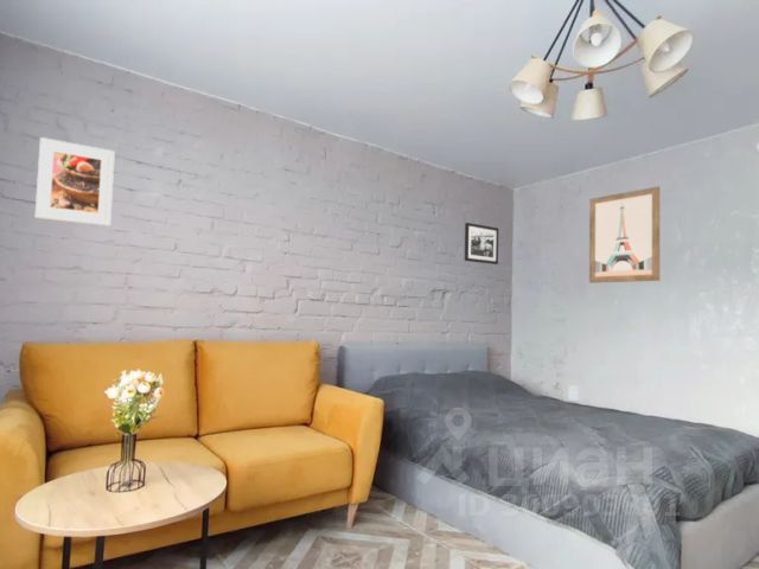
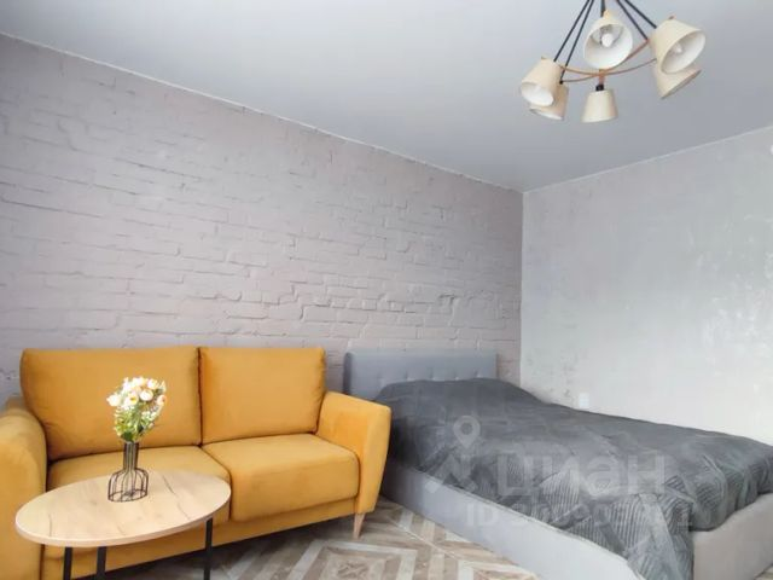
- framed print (76, 183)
- wall art (621, 237)
- picture frame (481, 243)
